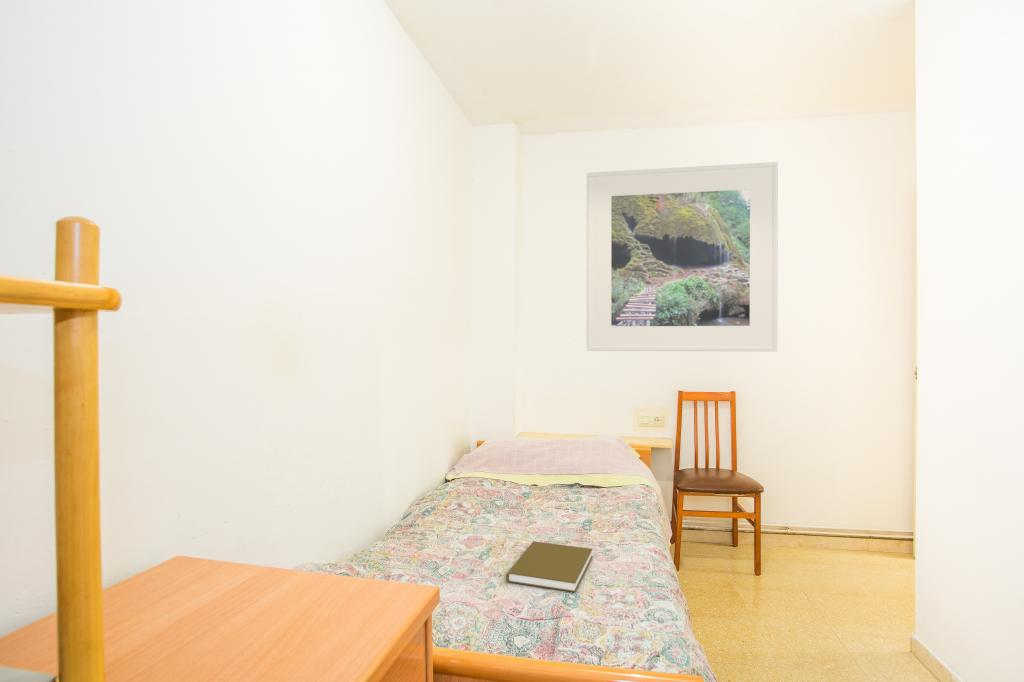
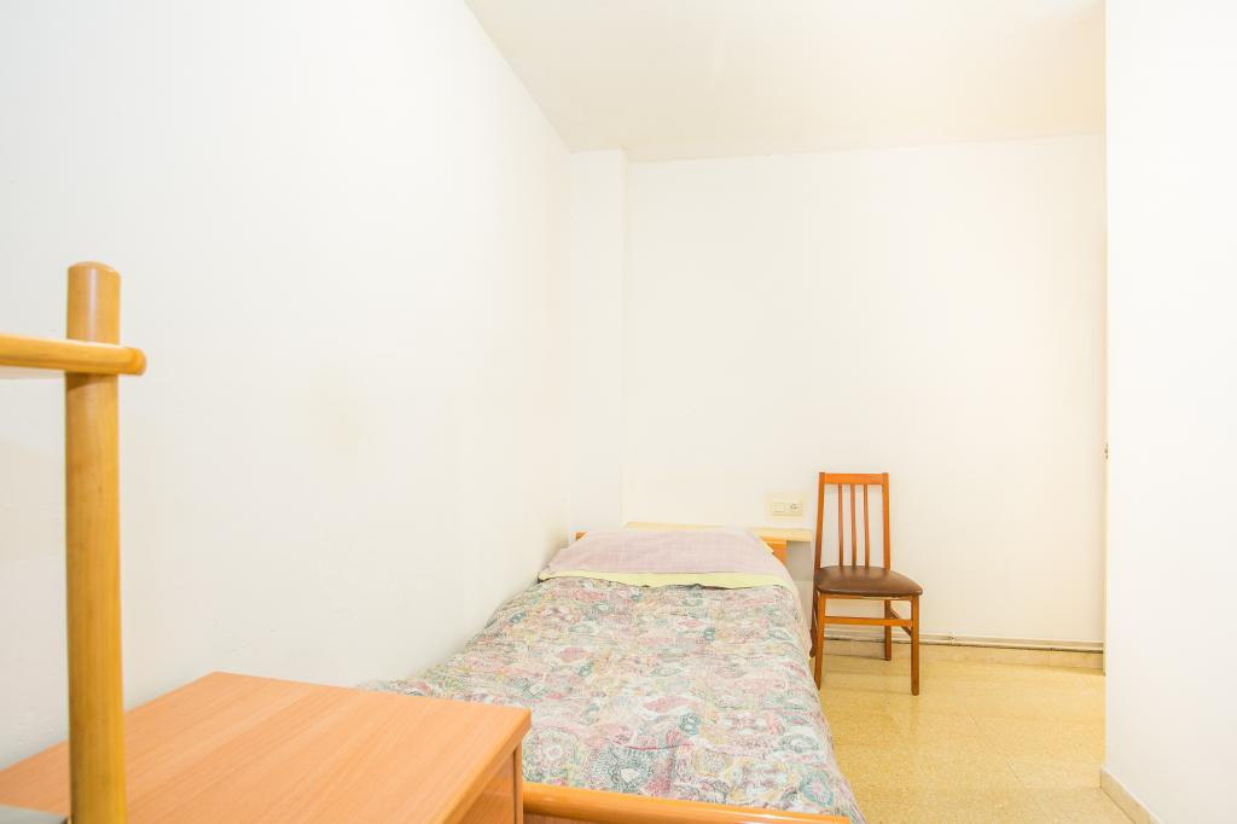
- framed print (678, 259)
- book (551, 564)
